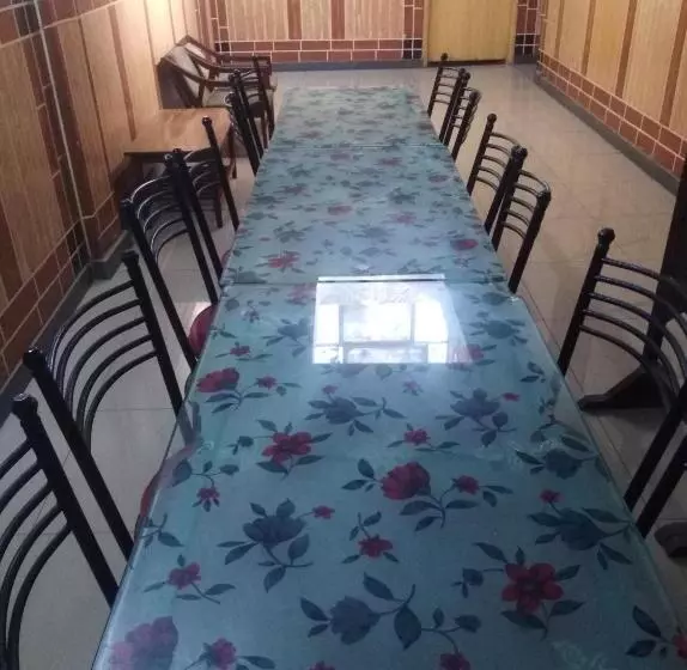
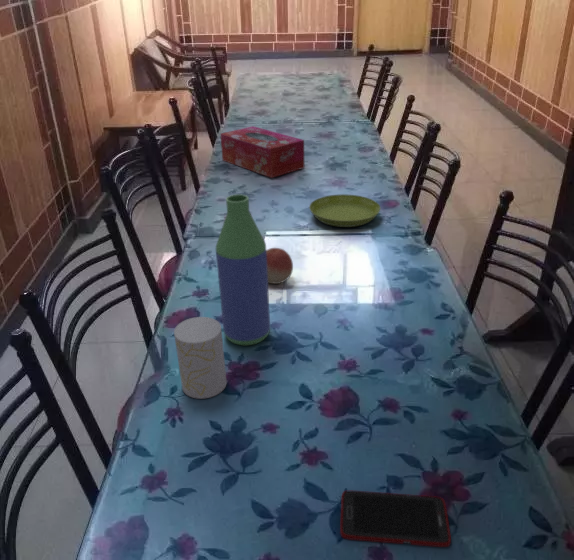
+ saucer (344, 211)
+ fruit (273, 265)
+ cup (201, 357)
+ tissue box (261, 150)
+ bottle (242, 271)
+ cell phone (393, 517)
